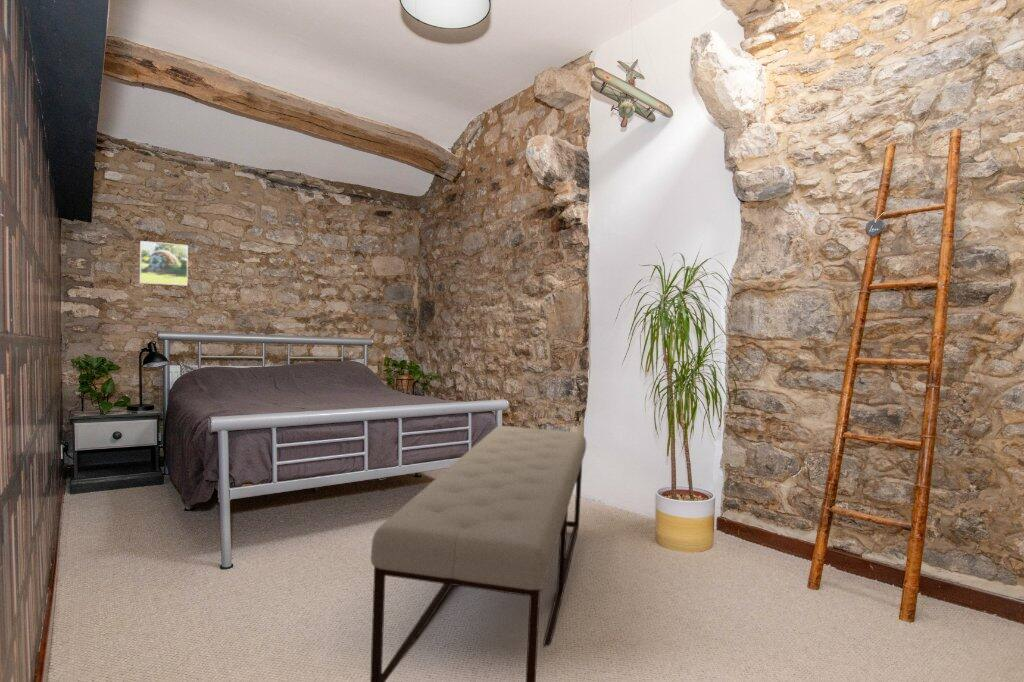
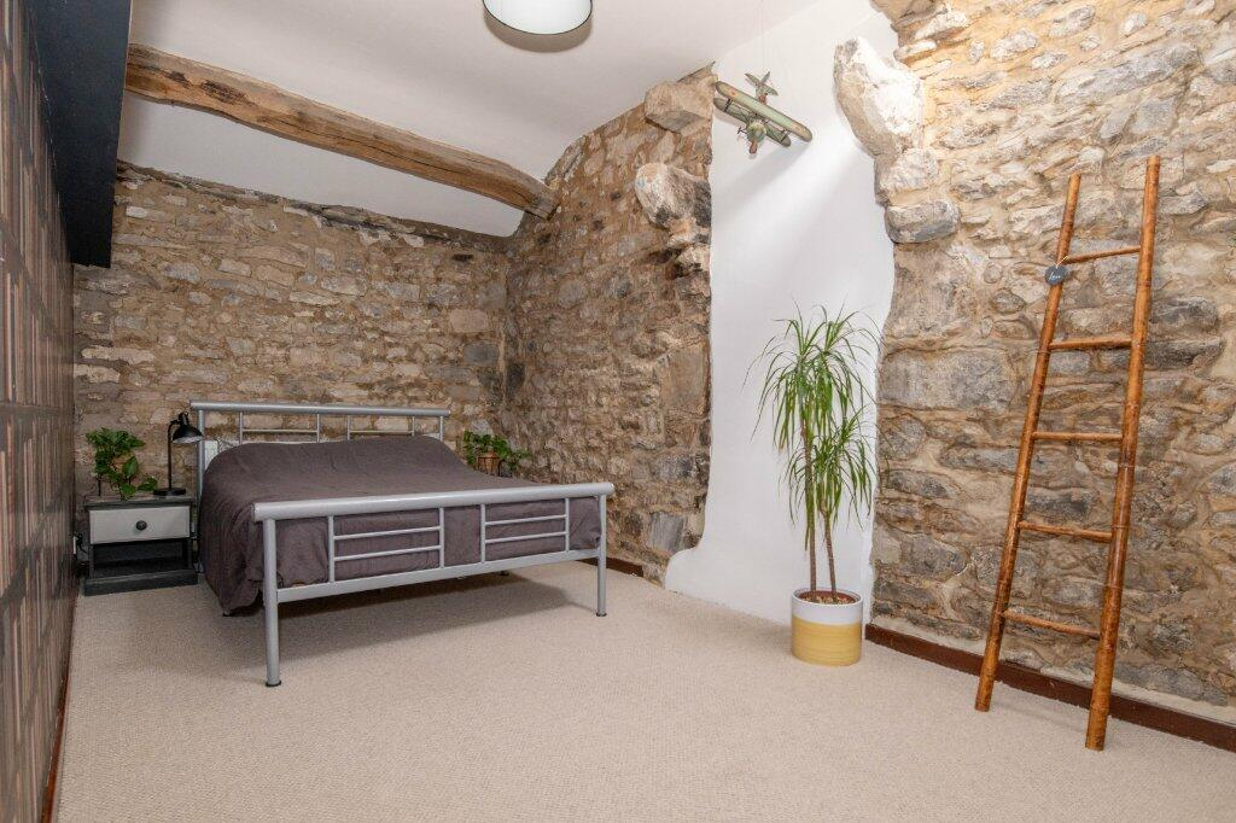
- bench (508, 526)
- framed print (164, 263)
